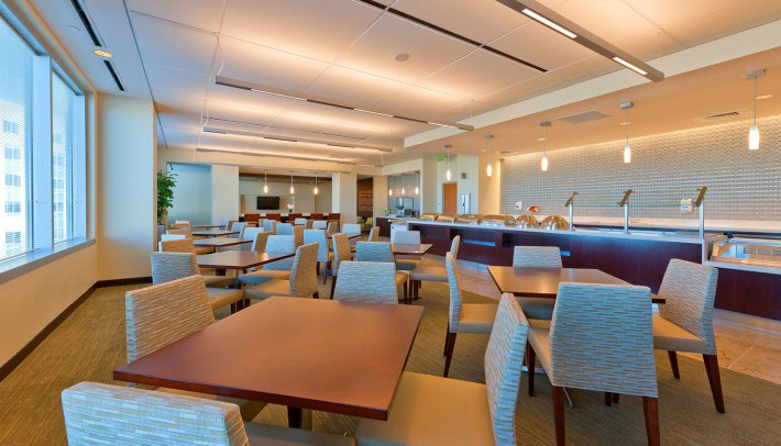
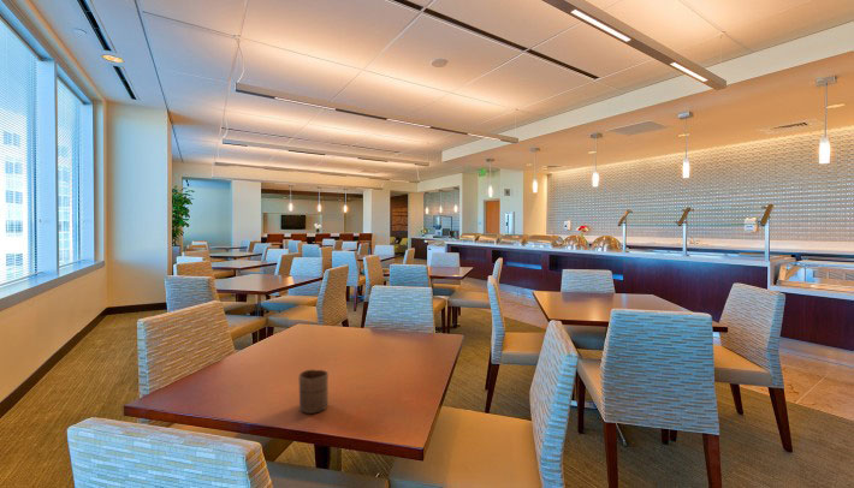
+ cup (313, 389)
